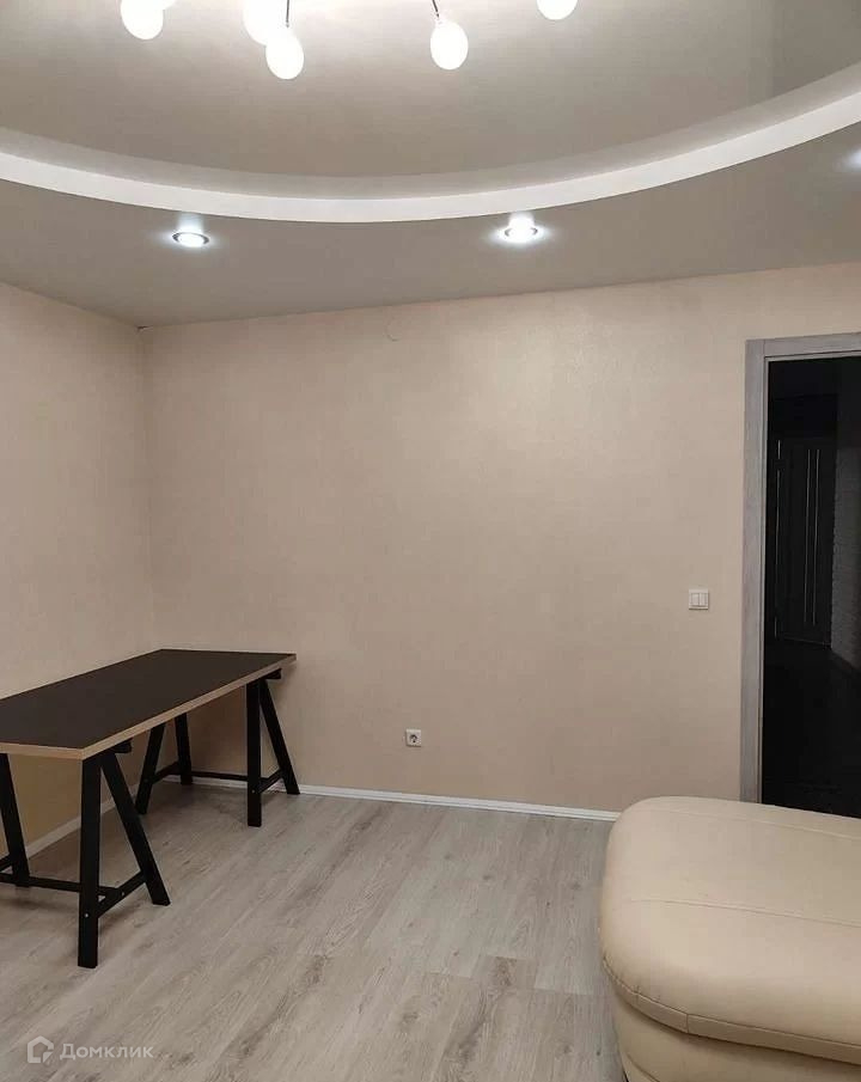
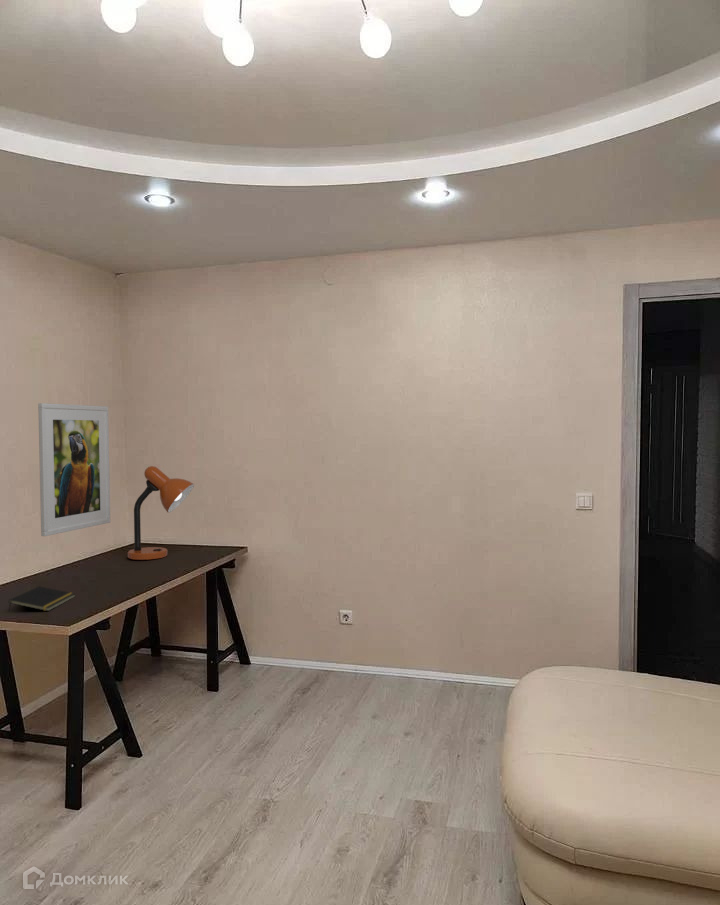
+ notepad (43, 598)
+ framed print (76, 467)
+ desk lamp (164, 508)
